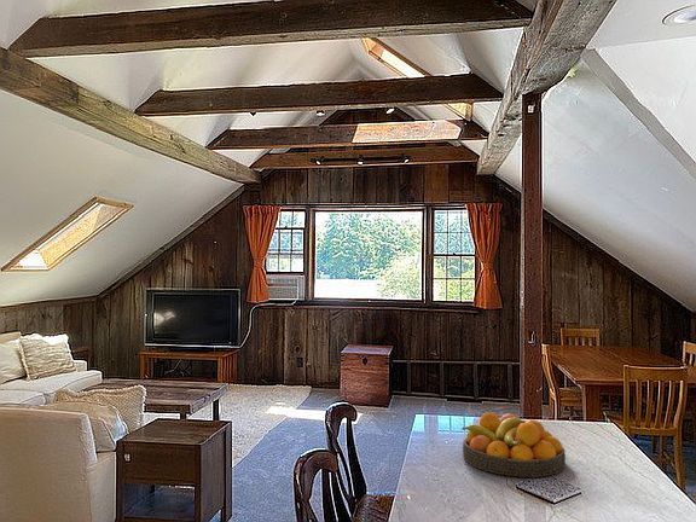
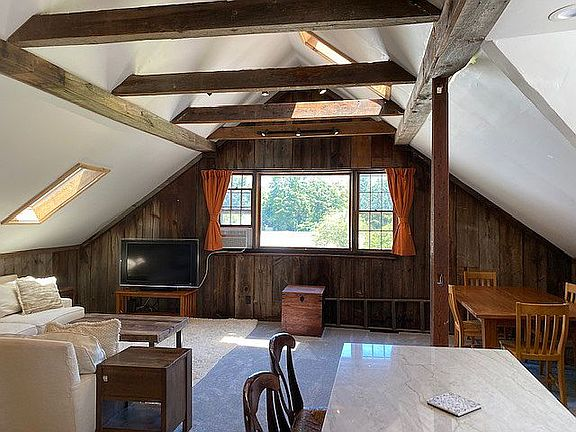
- fruit bowl (512, 437)
